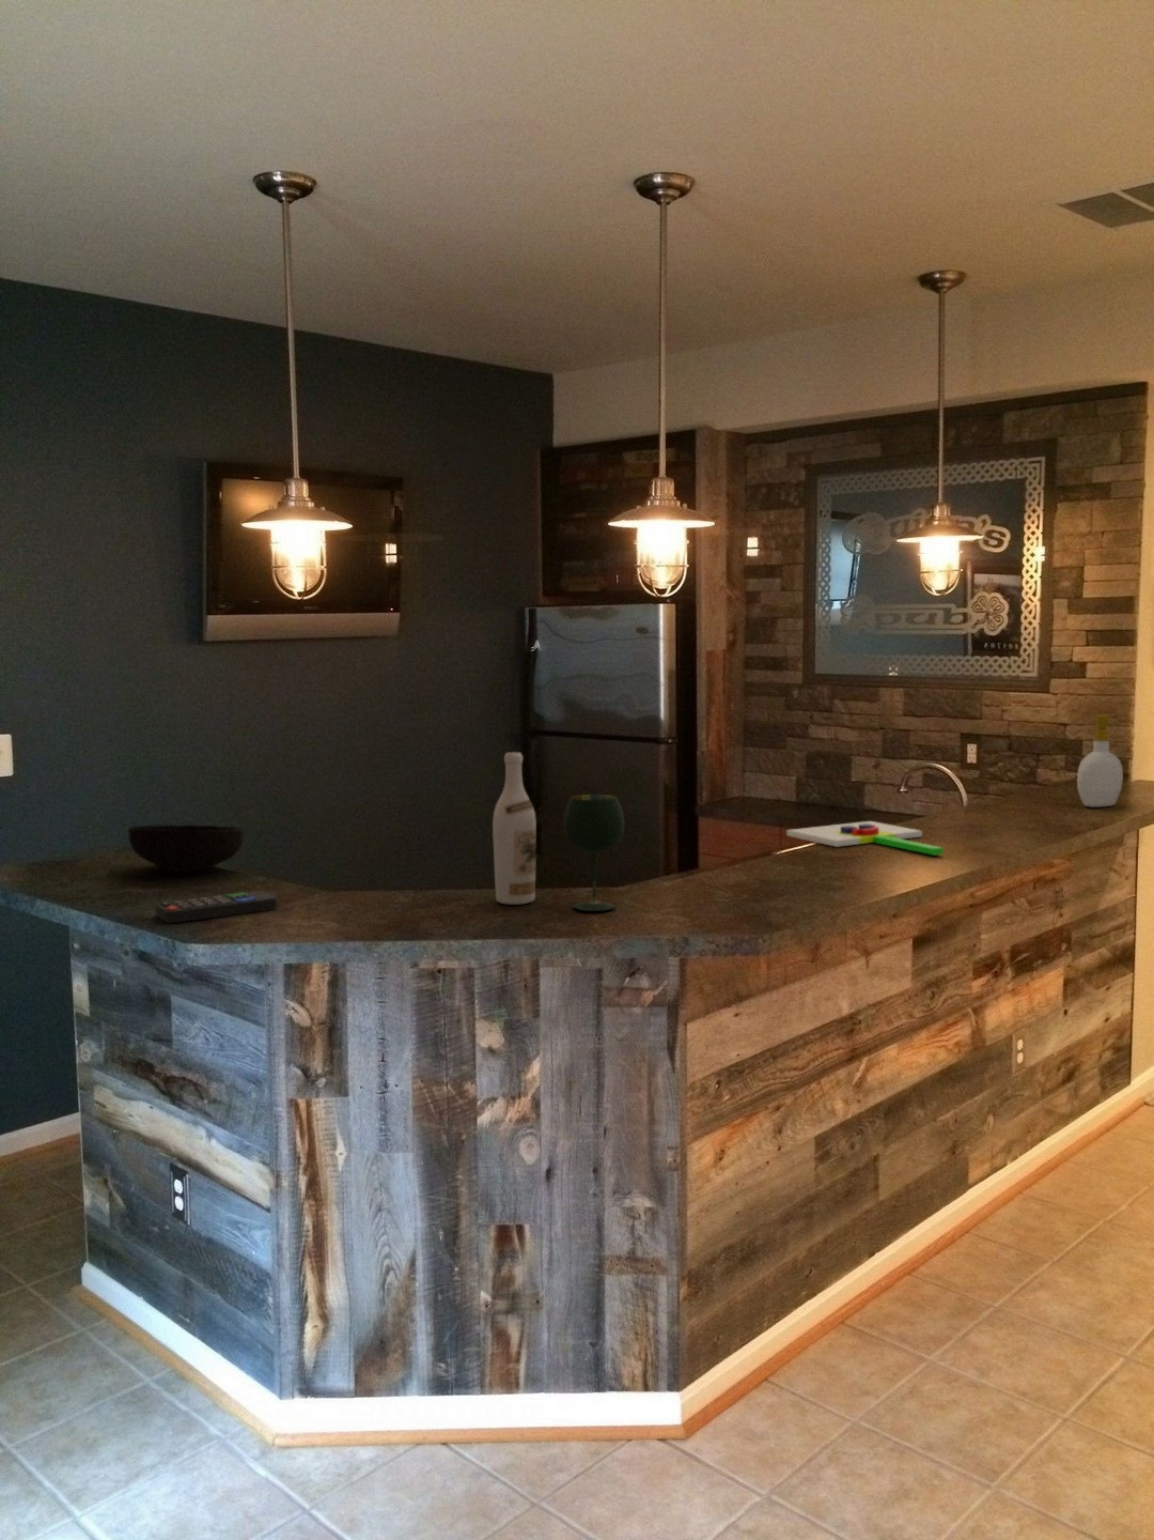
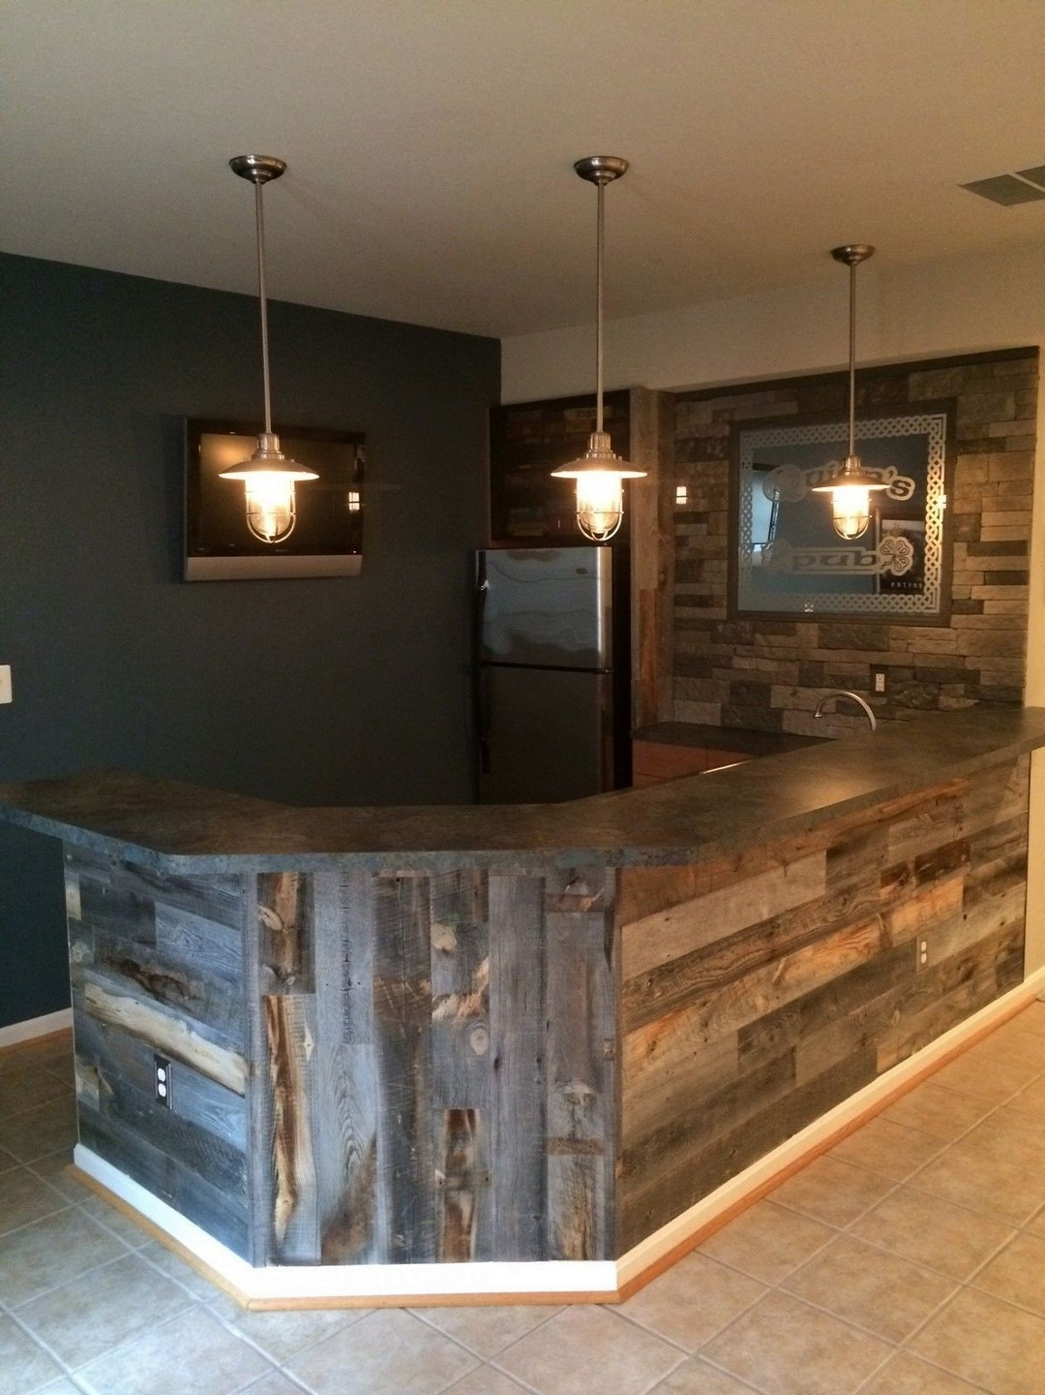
- remote control (217, 905)
- wine bottle (514, 827)
- soap bottle (1102, 760)
- wine glass (594, 852)
- bowl (187, 846)
- chopping board (881, 835)
